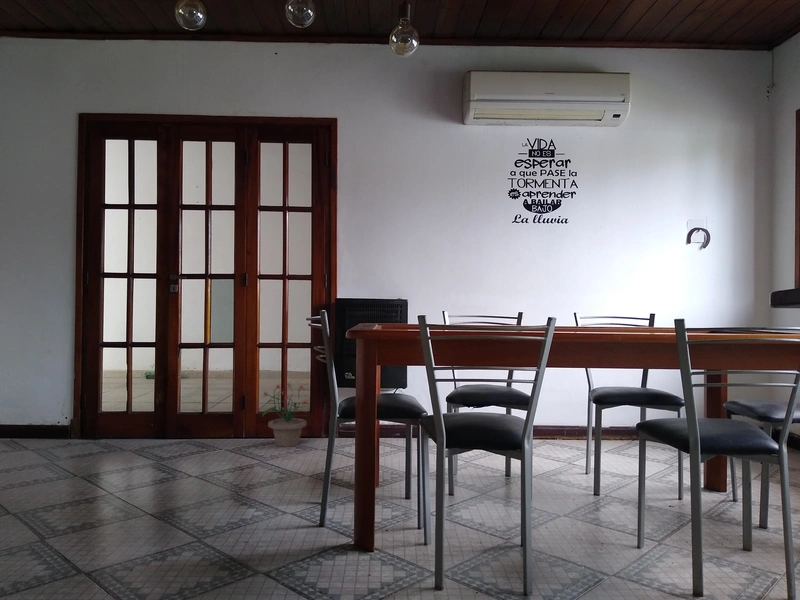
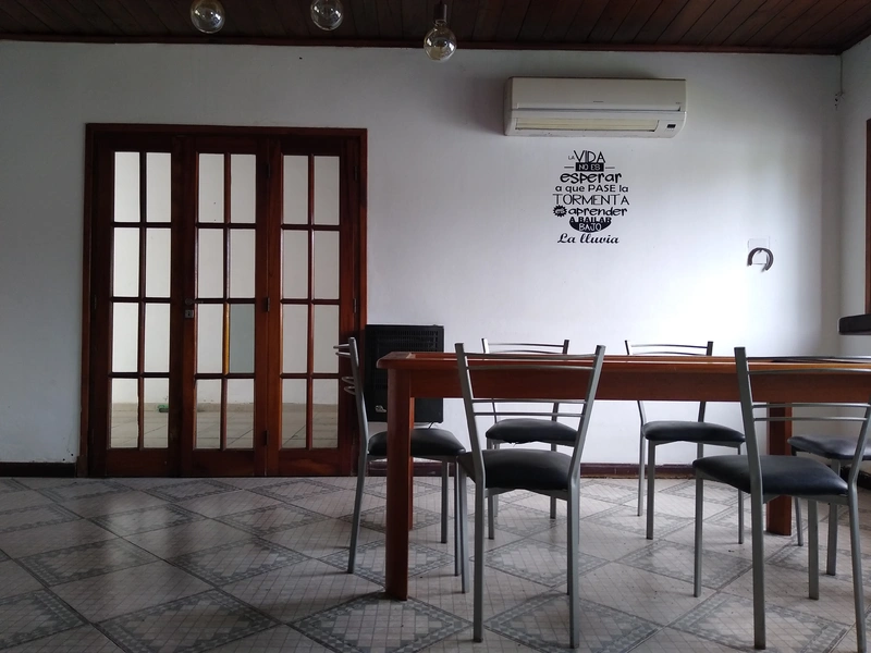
- potted plant (286, 413)
